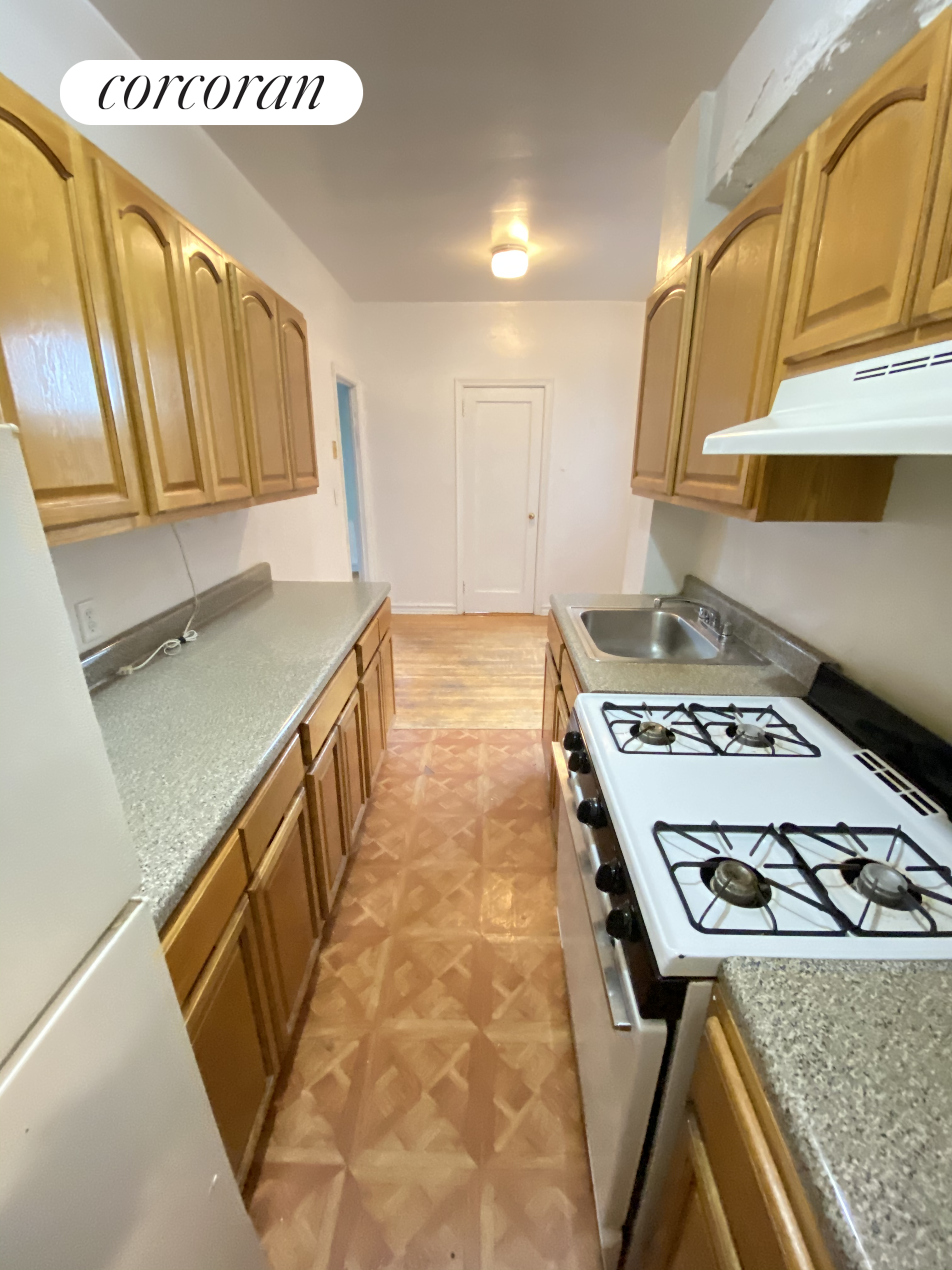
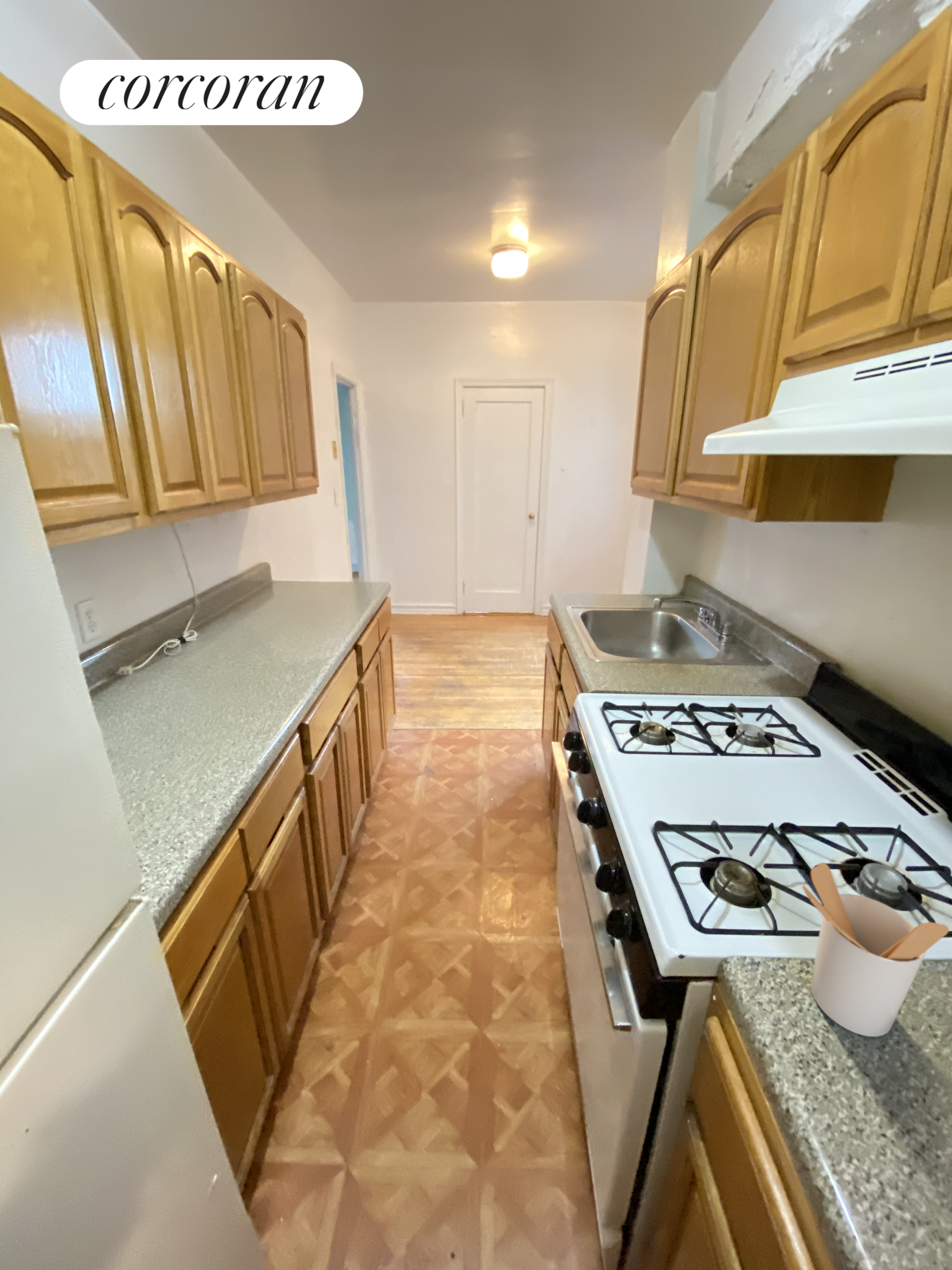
+ utensil holder (850, 952)
